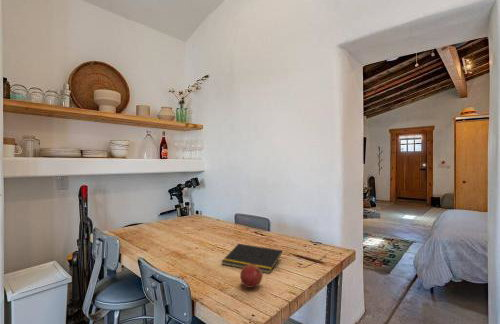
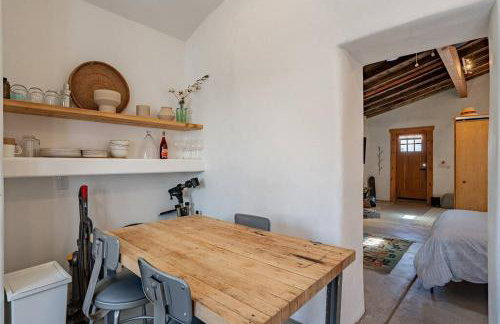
- notepad (252, 257)
- fruit (250, 275)
